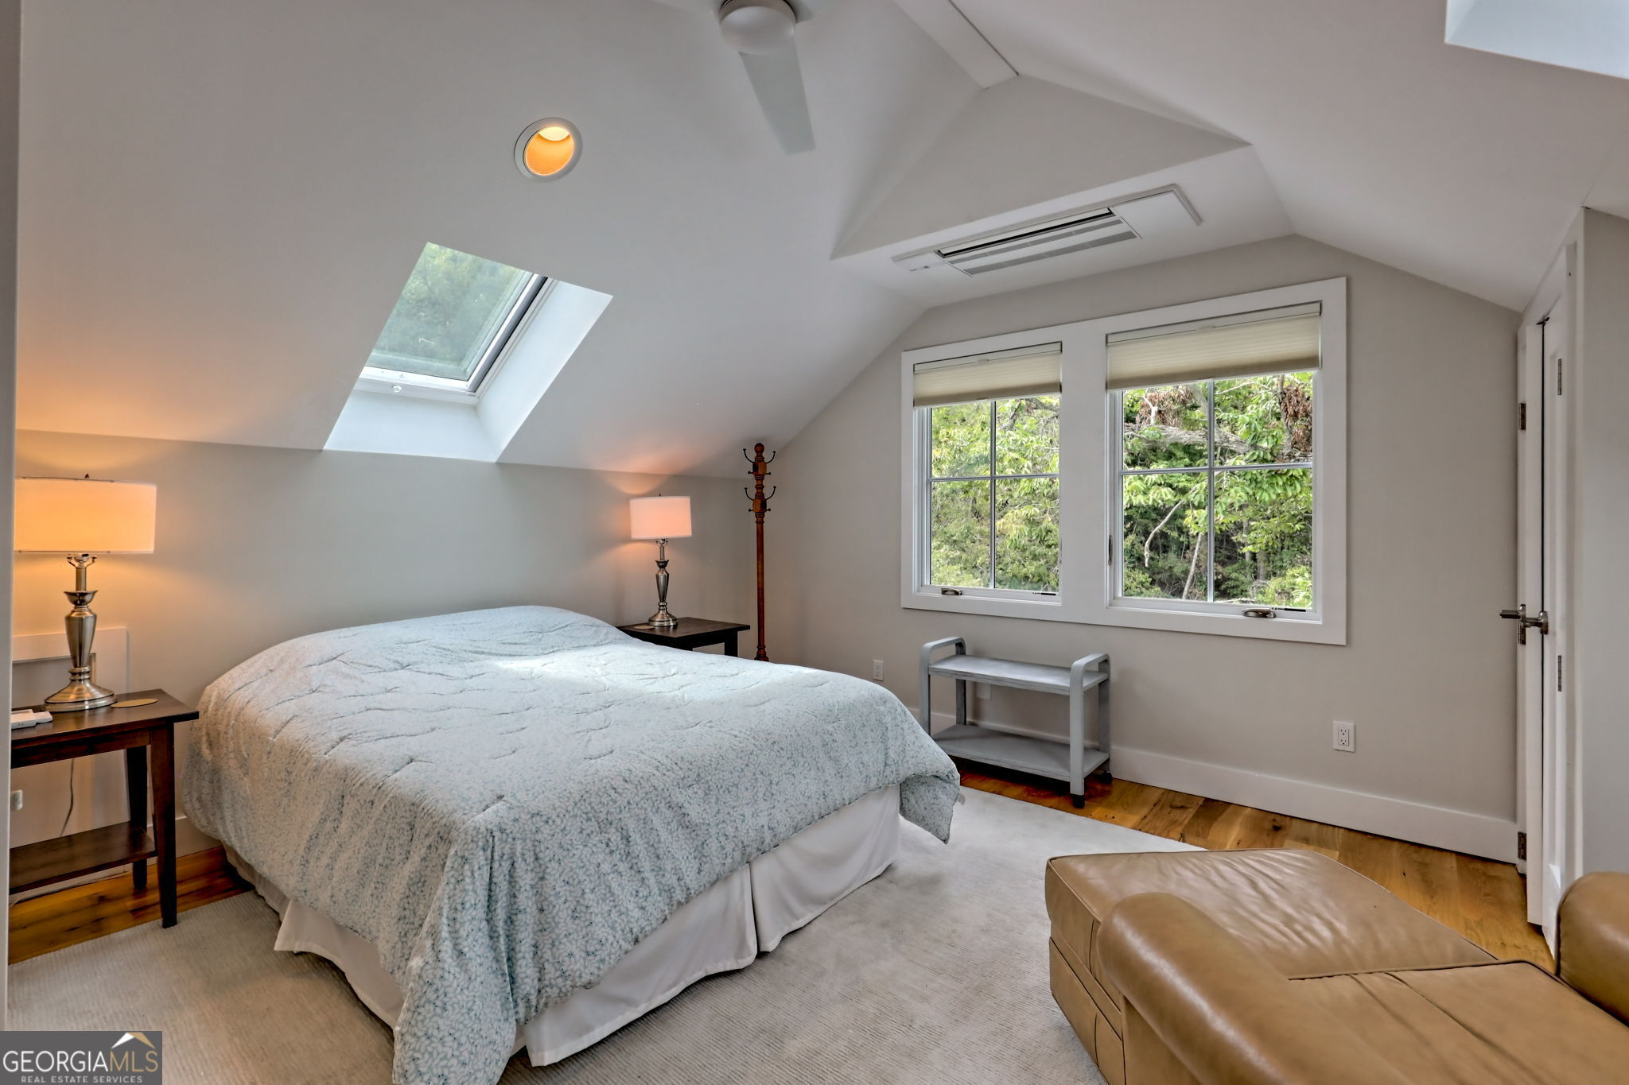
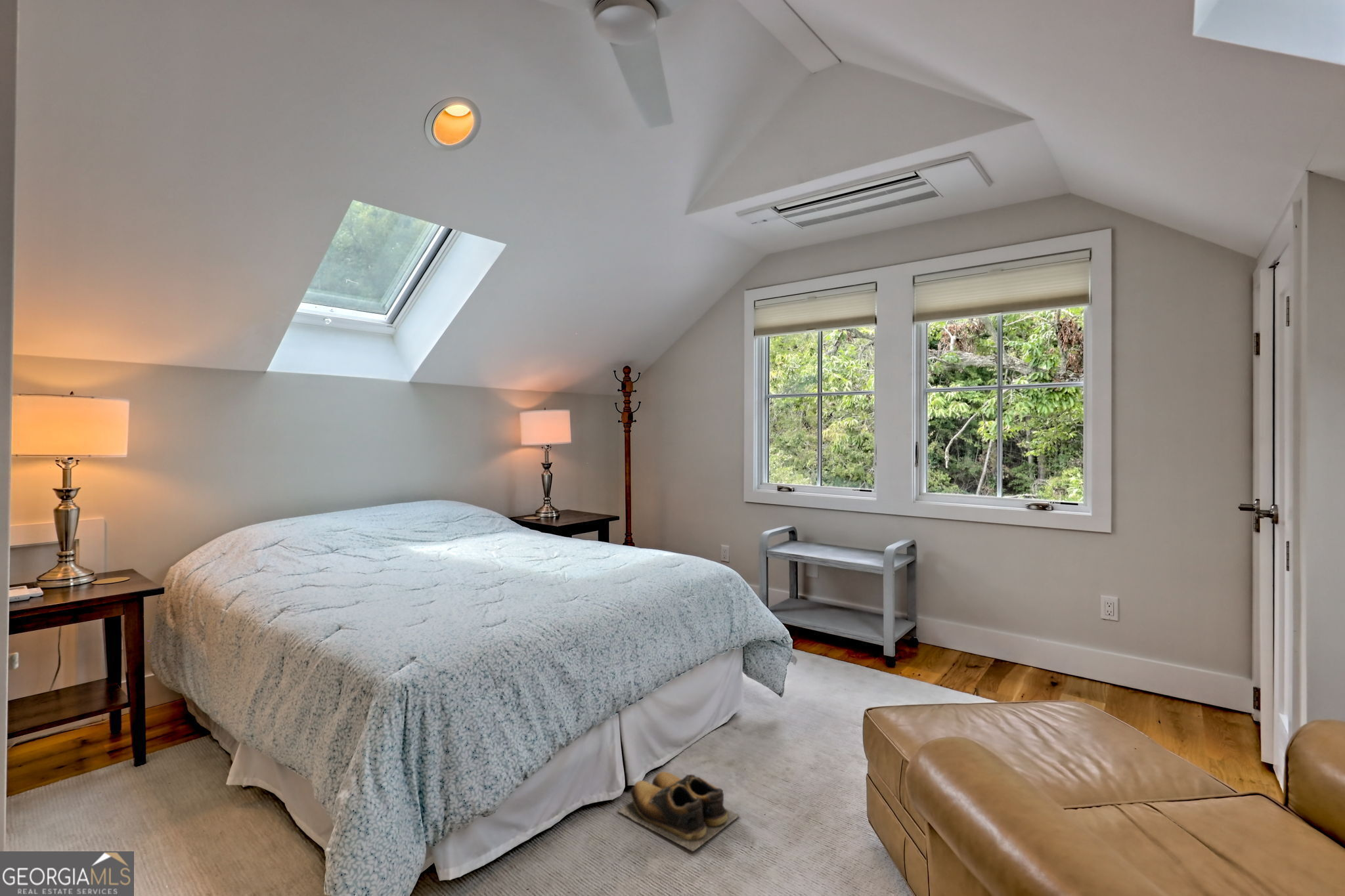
+ shoes (678, 796)
